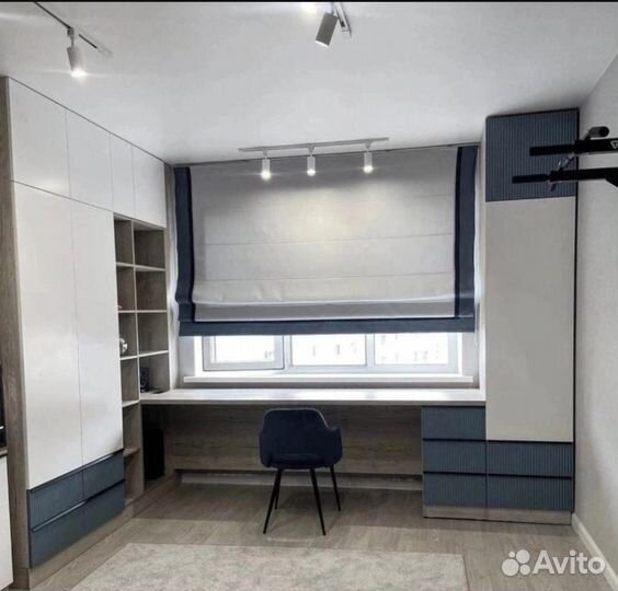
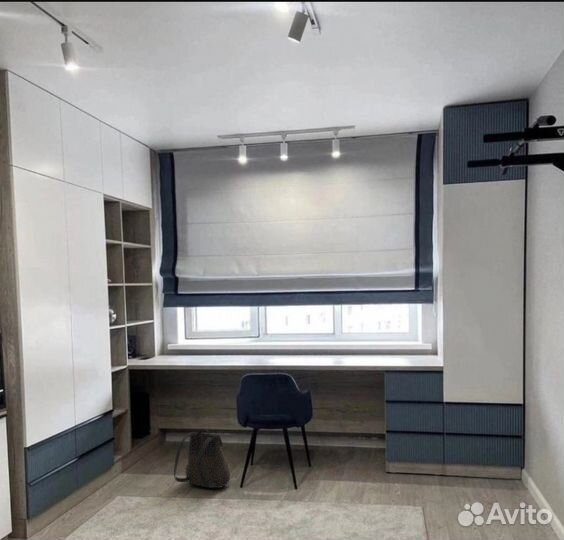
+ backpack (201, 460)
